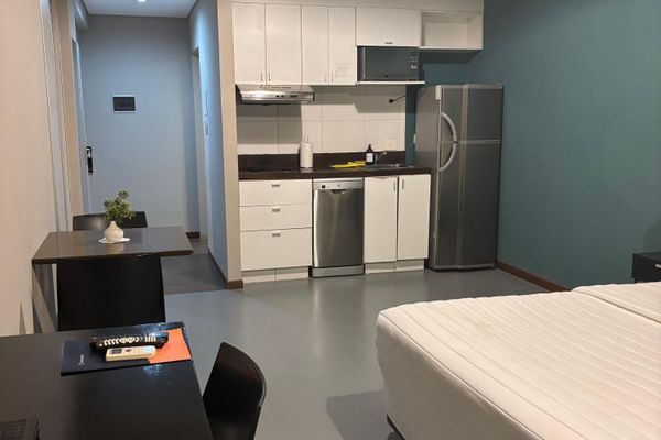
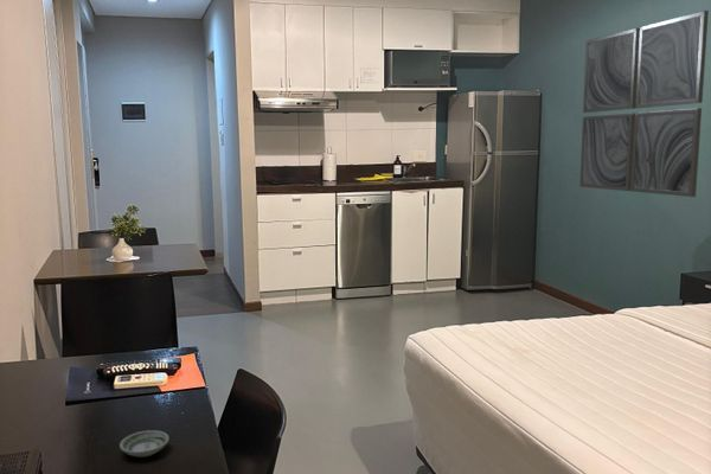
+ saucer (145, 446)
+ wall art (634, 108)
